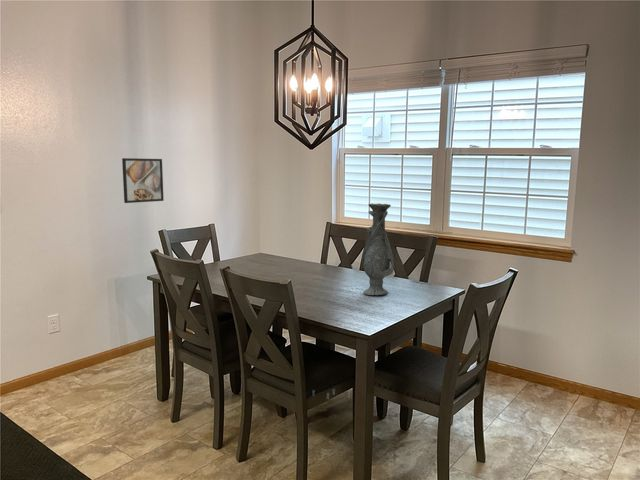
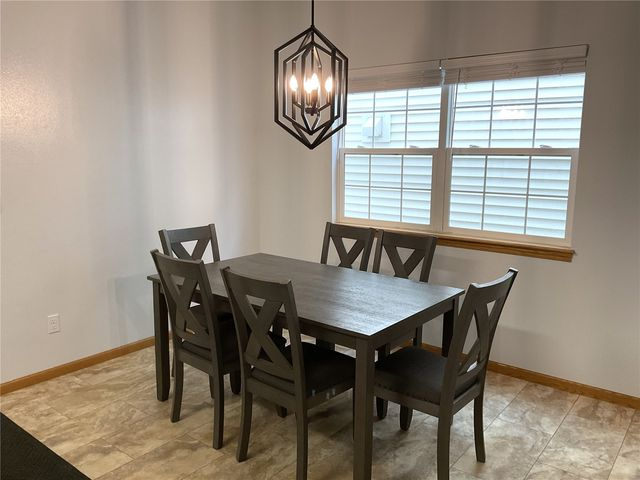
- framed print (143, 180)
- vase (377, 248)
